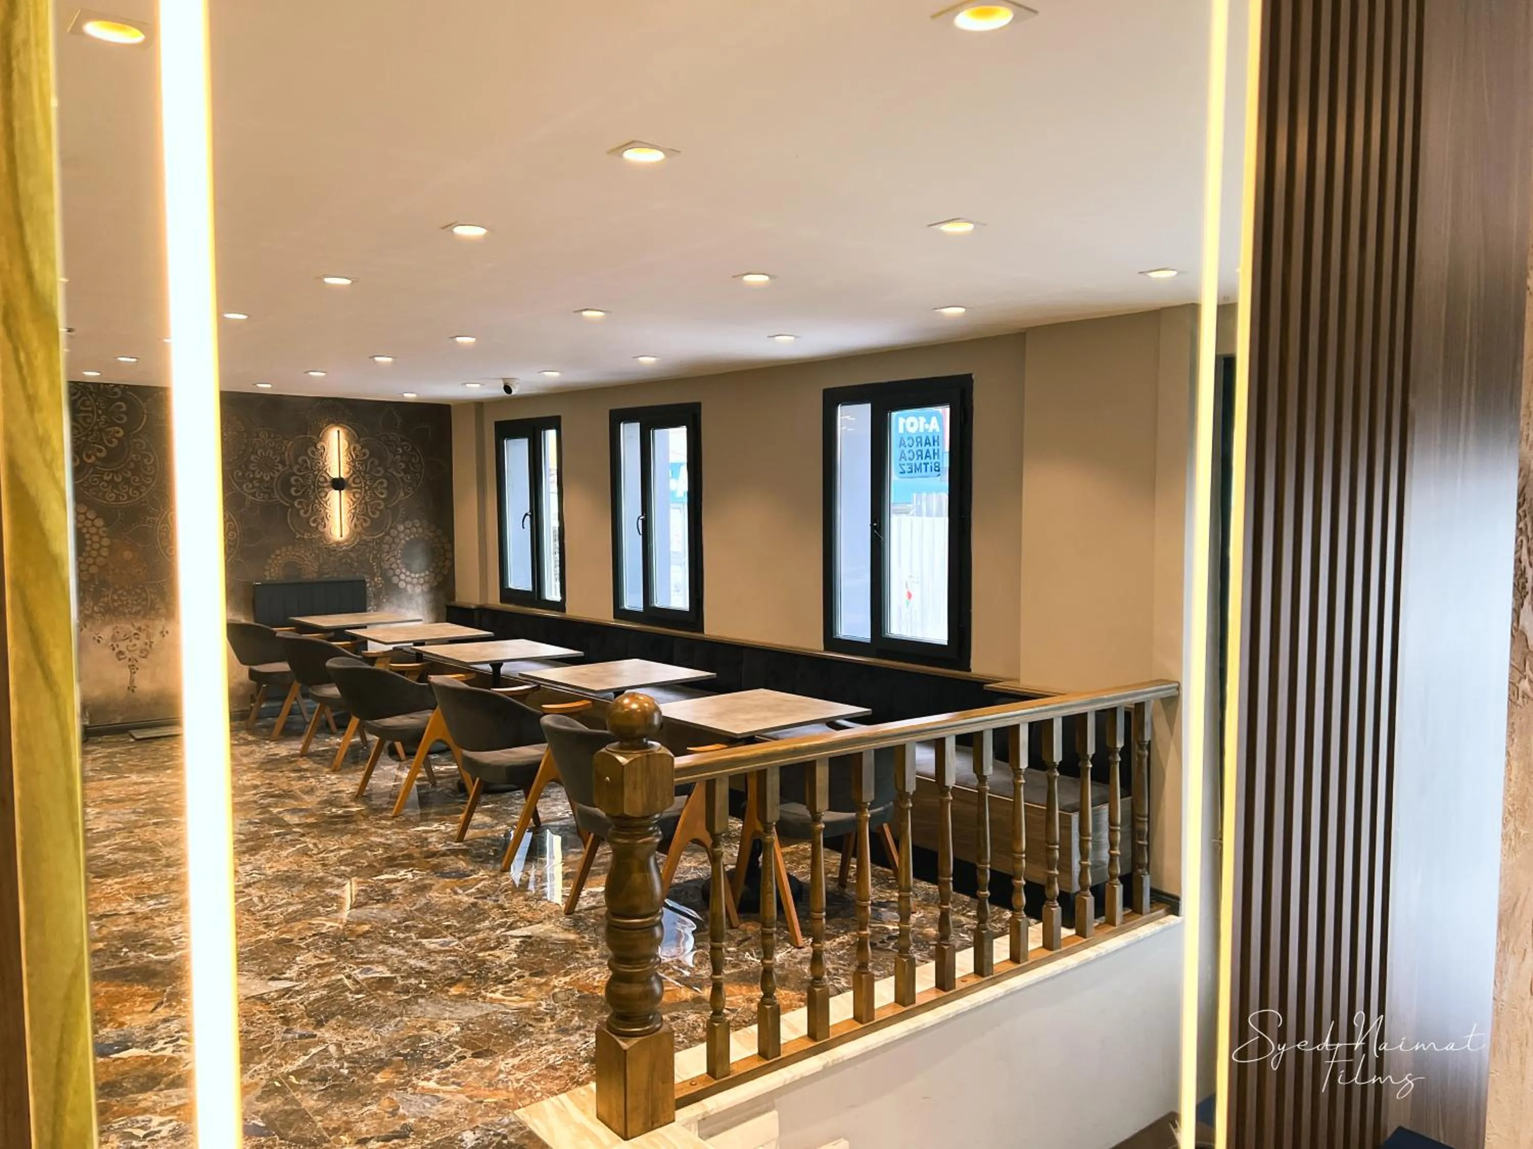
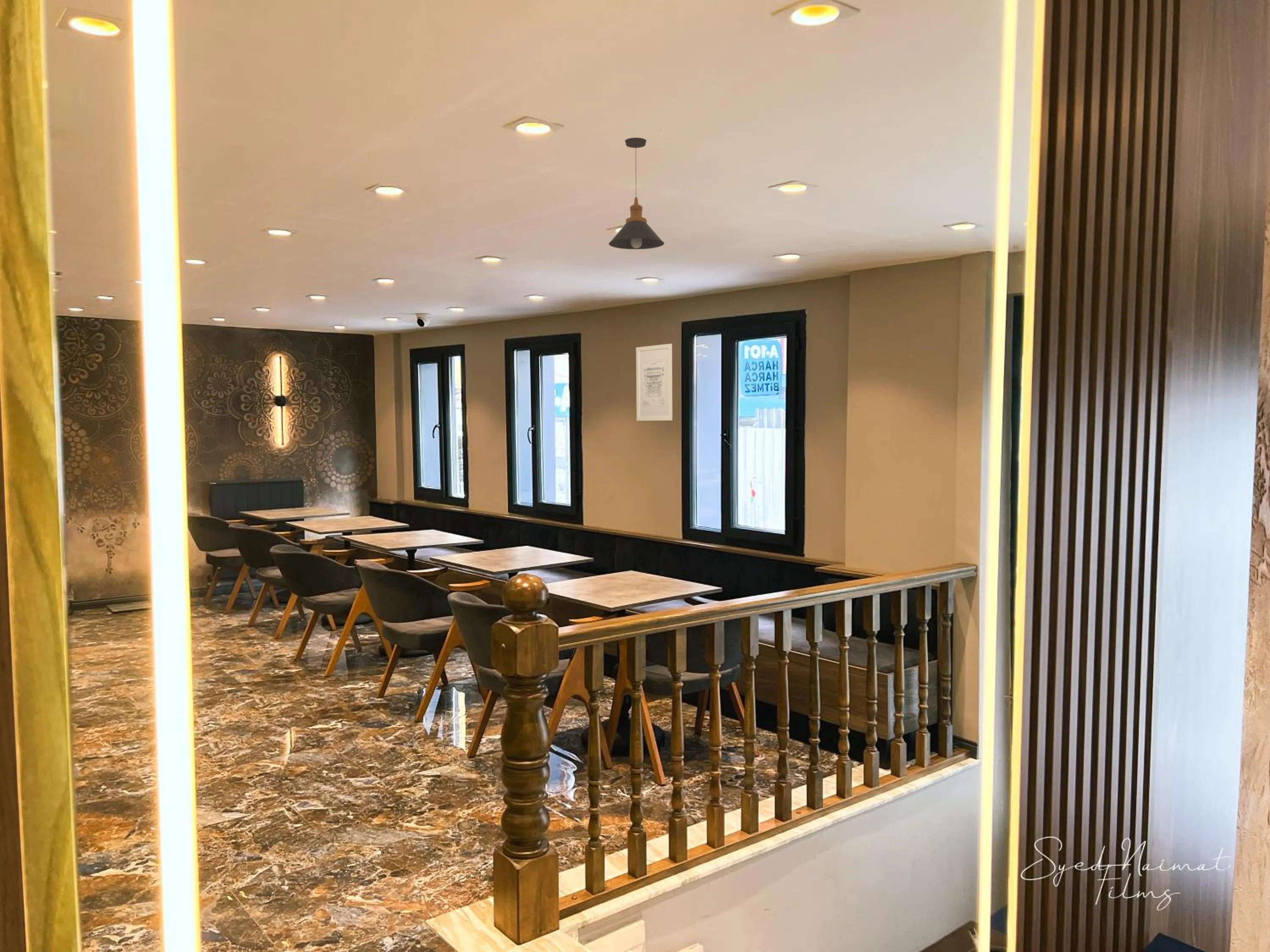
+ pendant light (636, 195)
+ wall art (654, 383)
